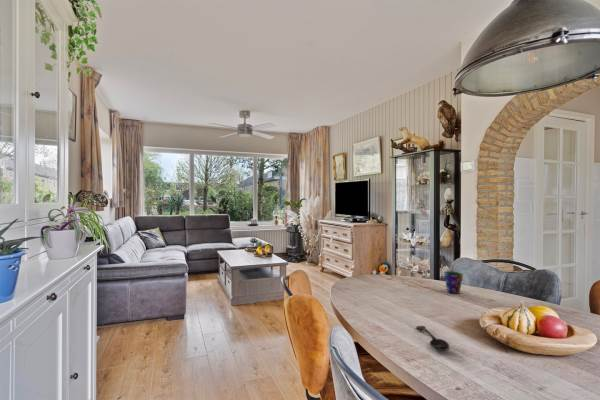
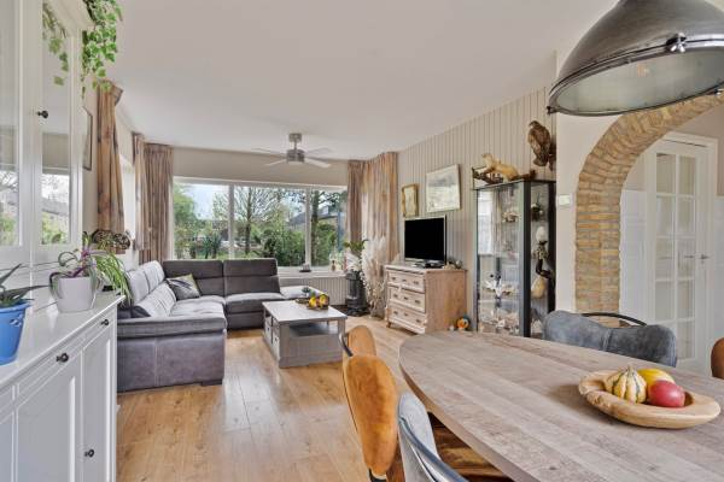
- cup (454, 283)
- spoon (431, 336)
